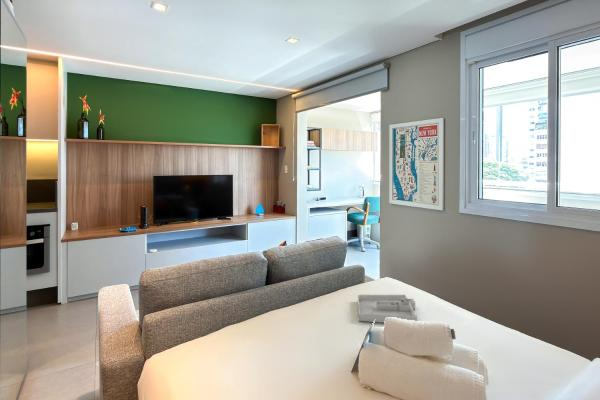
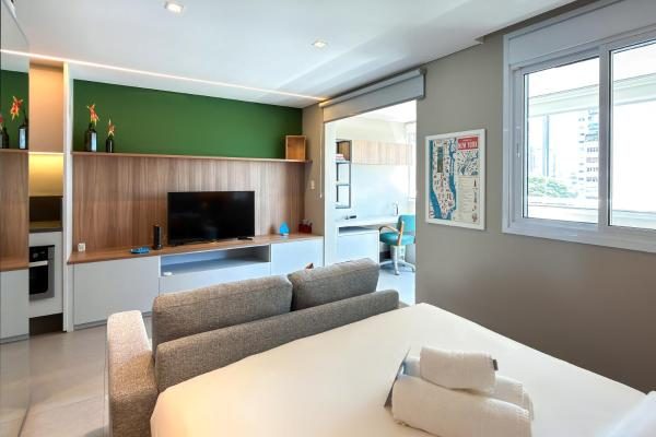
- tray (386, 307)
